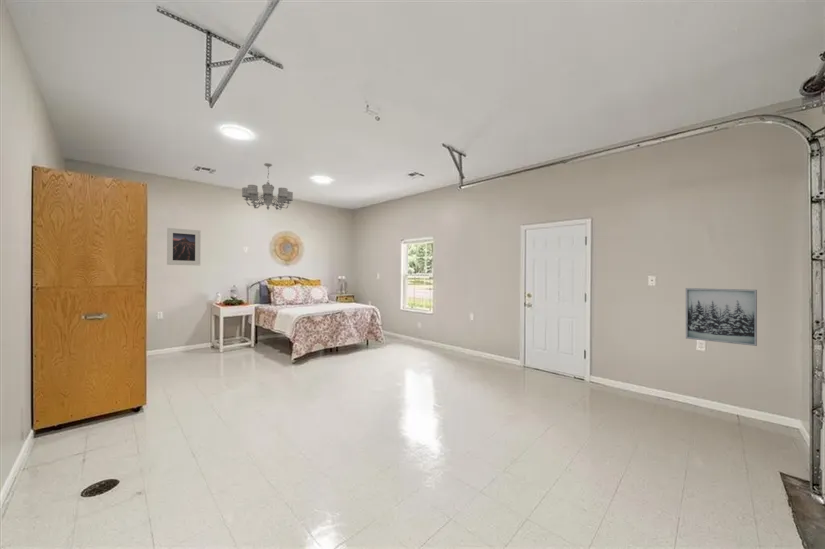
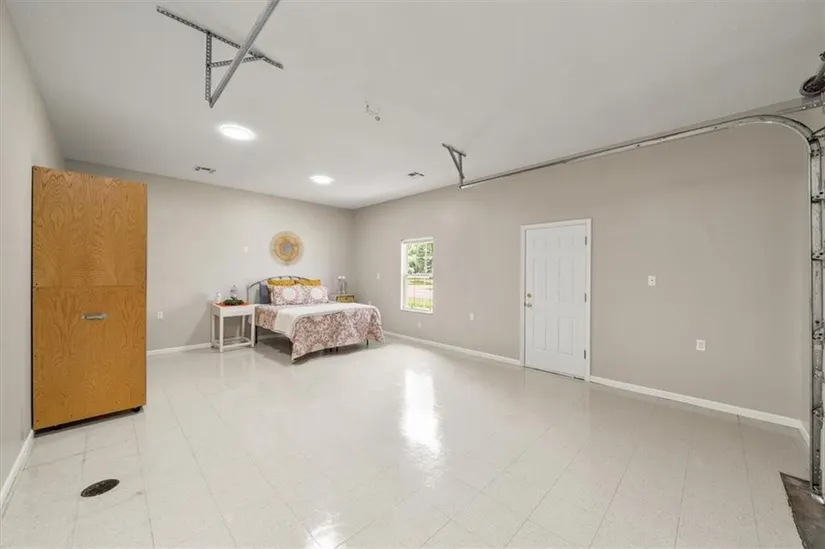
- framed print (184, 247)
- chandelier (268, 187)
- wall art (719, 315)
